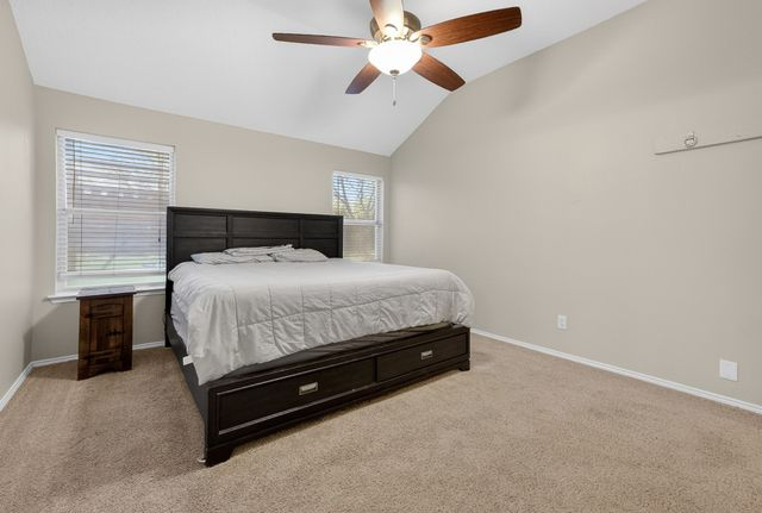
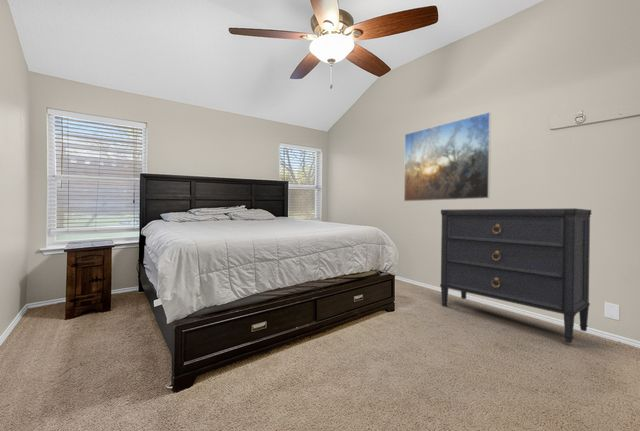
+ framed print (442, 162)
+ dresser (506, 263)
